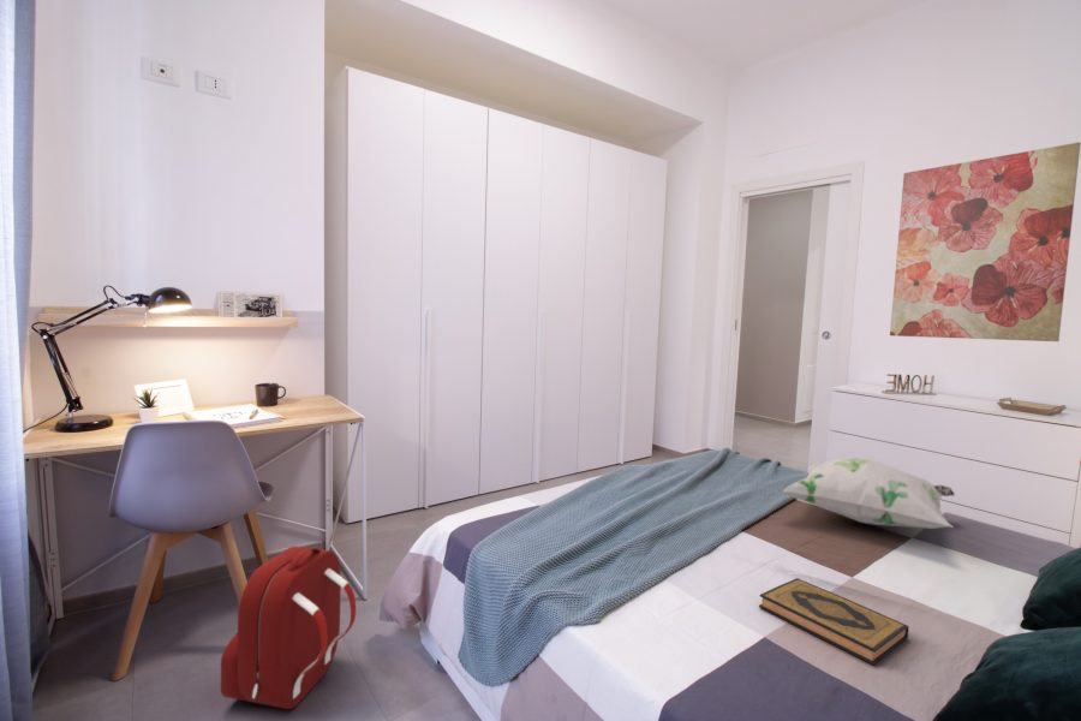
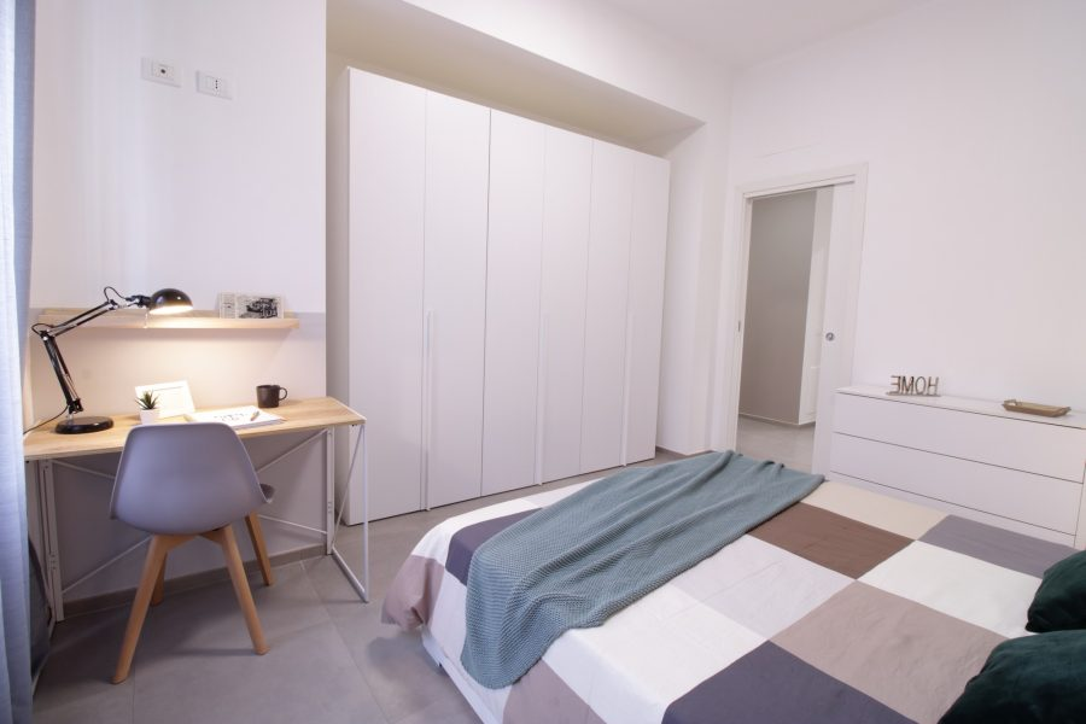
- wall art (974, 250)
- hardback book (830, 615)
- decorative pillow (870, 490)
- backpack (294, 619)
